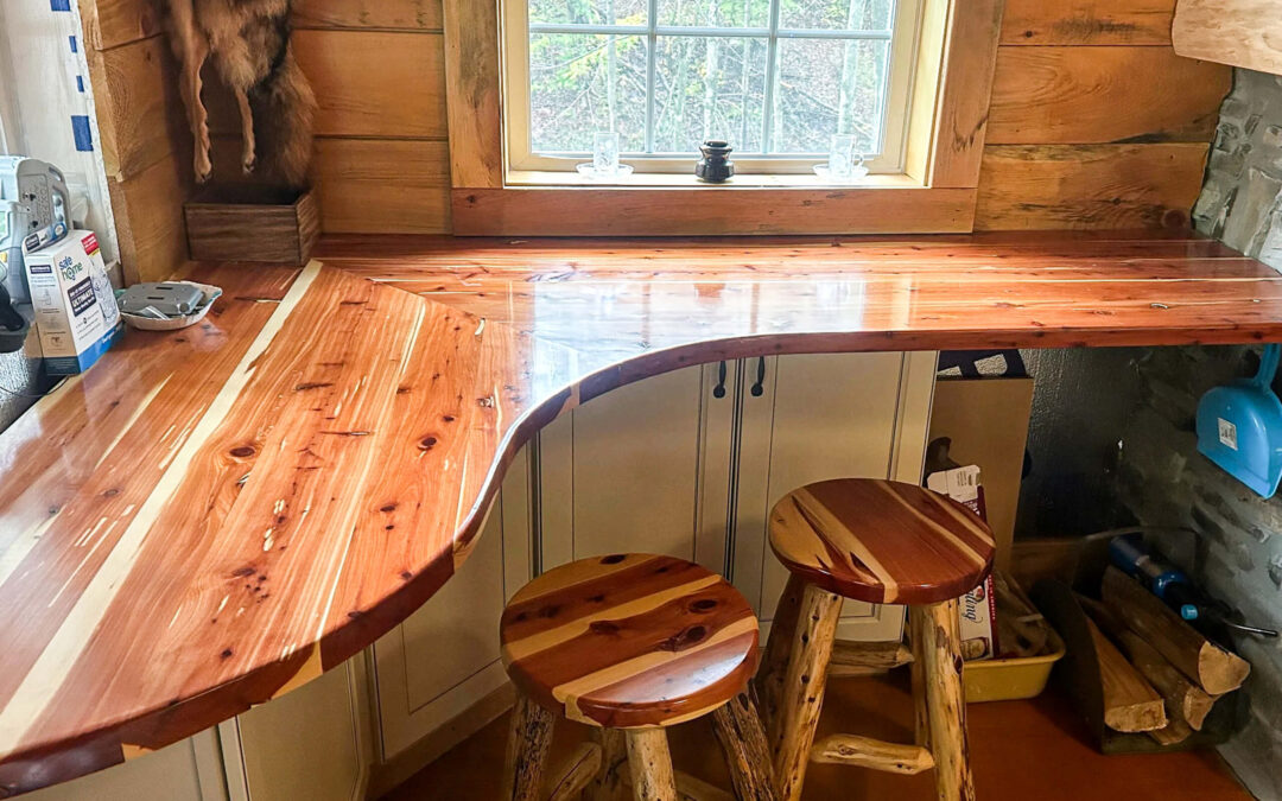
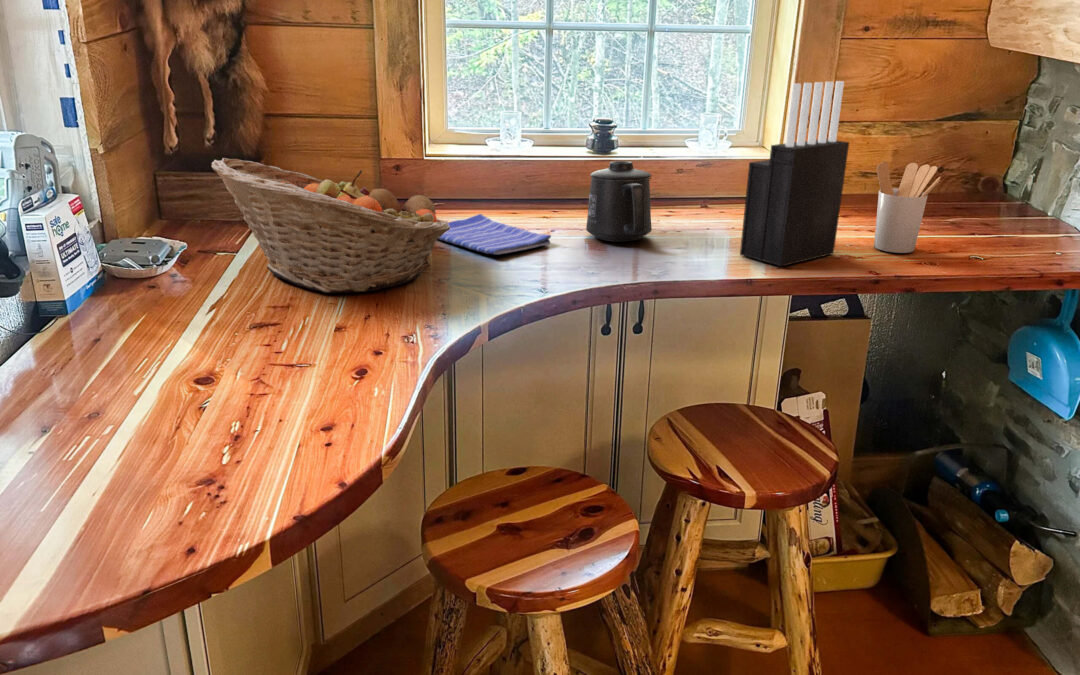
+ fruit basket (332, 215)
+ dish towel (486, 233)
+ mug (626, 202)
+ knife block (792, 170)
+ utensil holder (905, 205)
